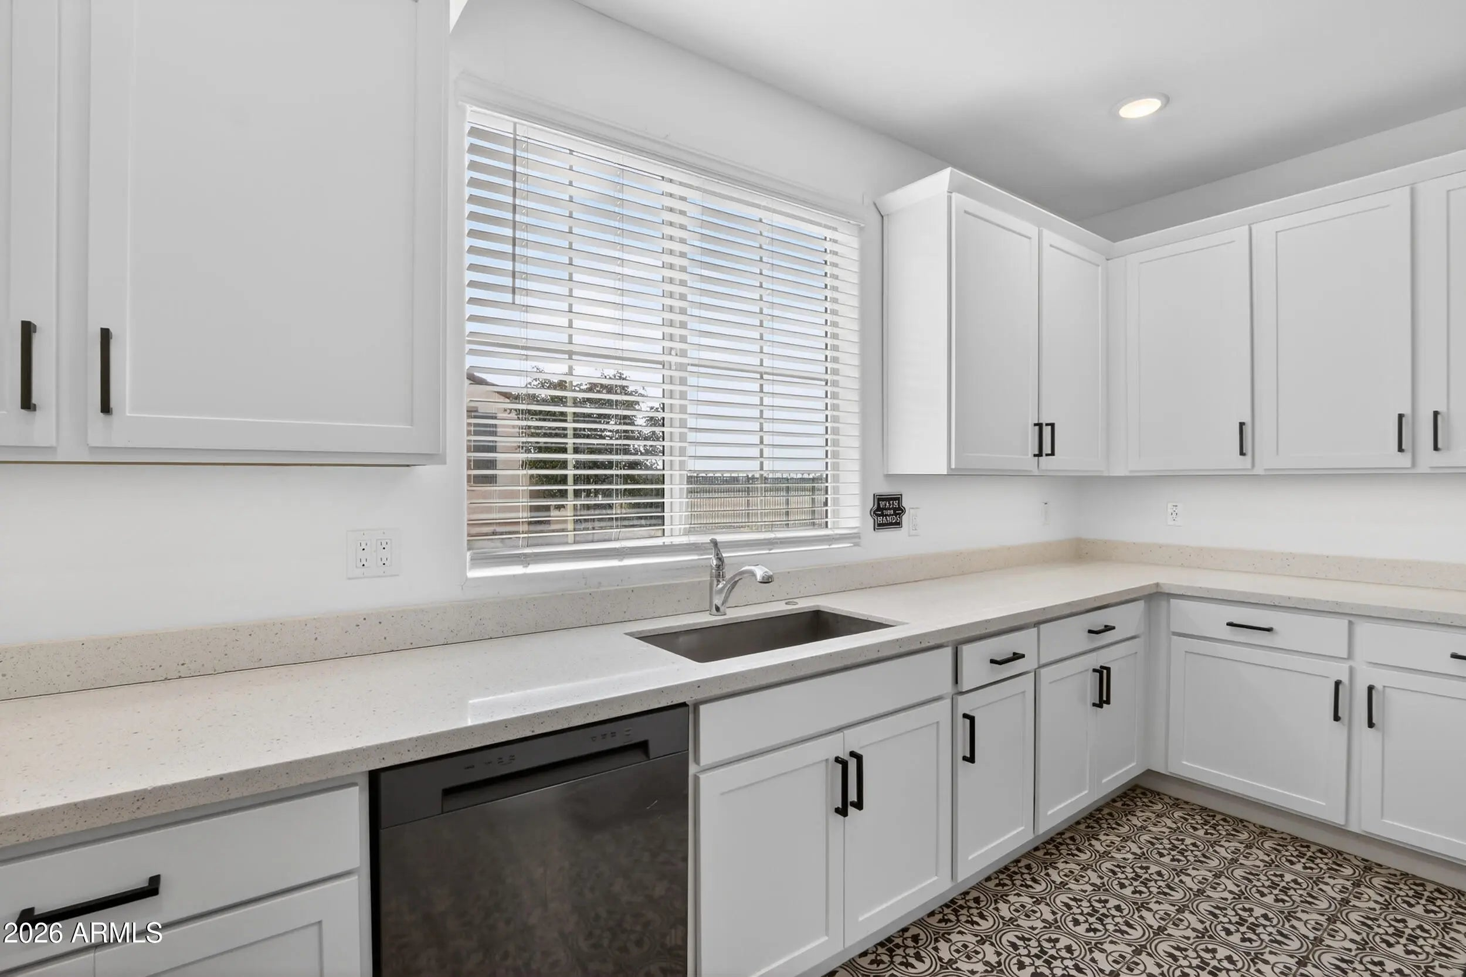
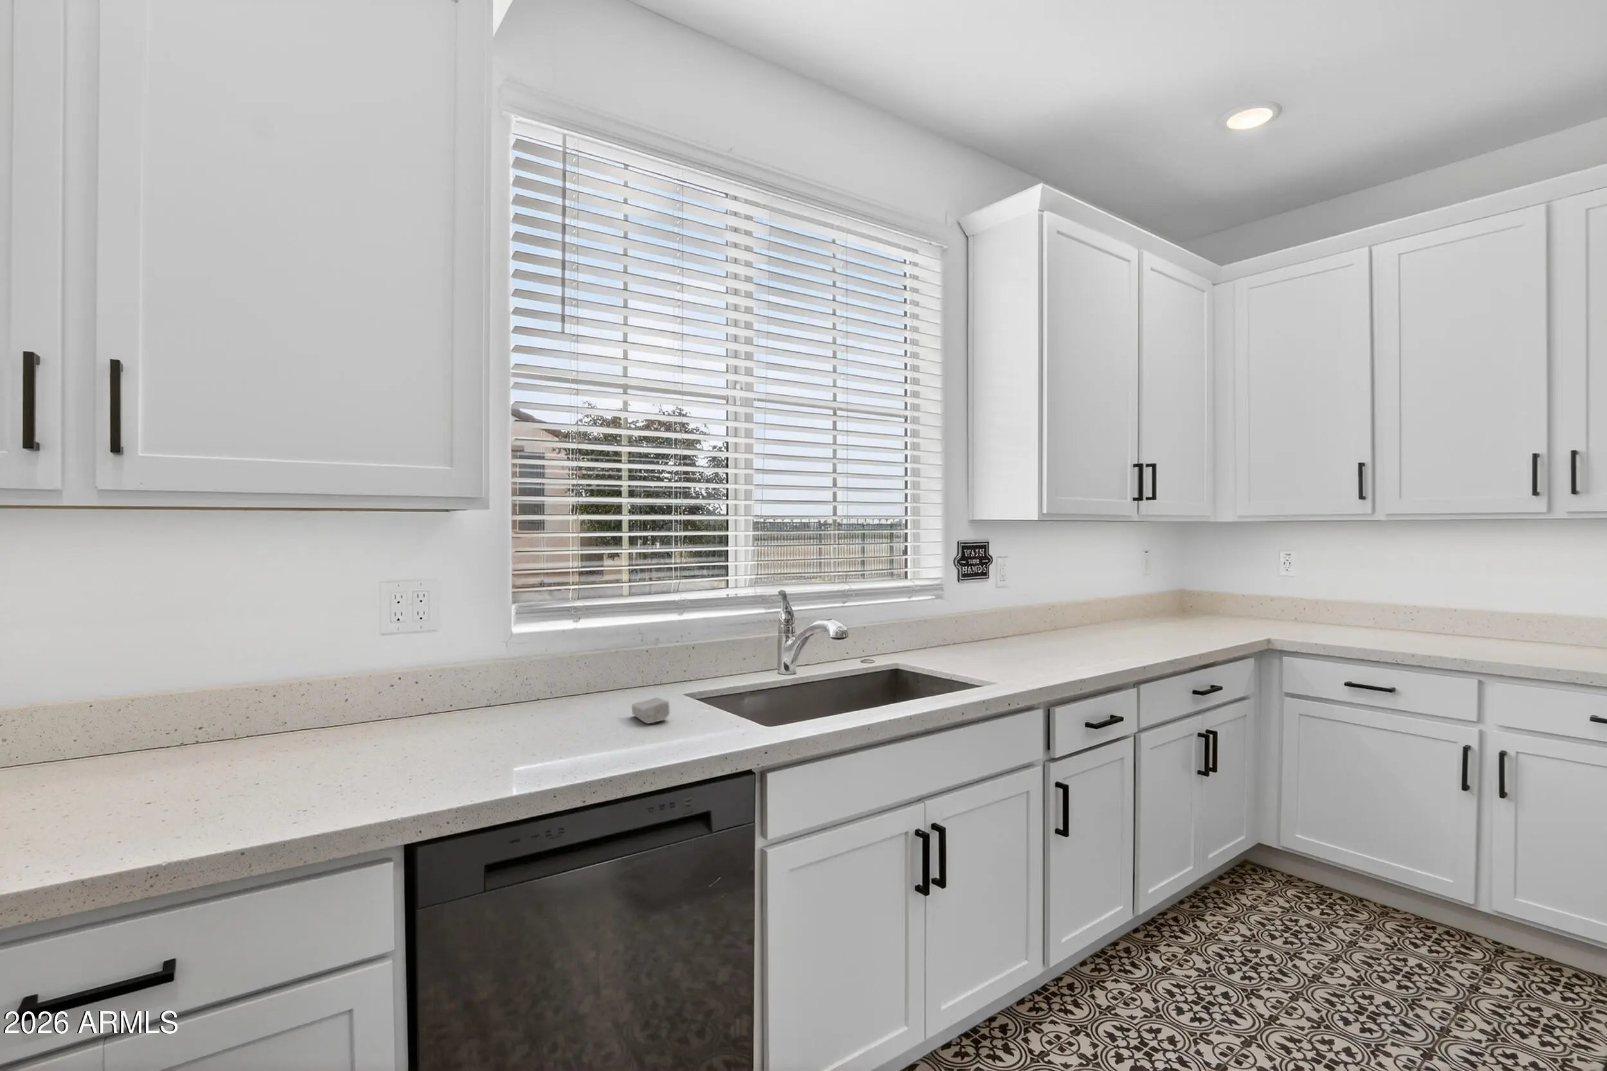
+ soap bar (650, 708)
